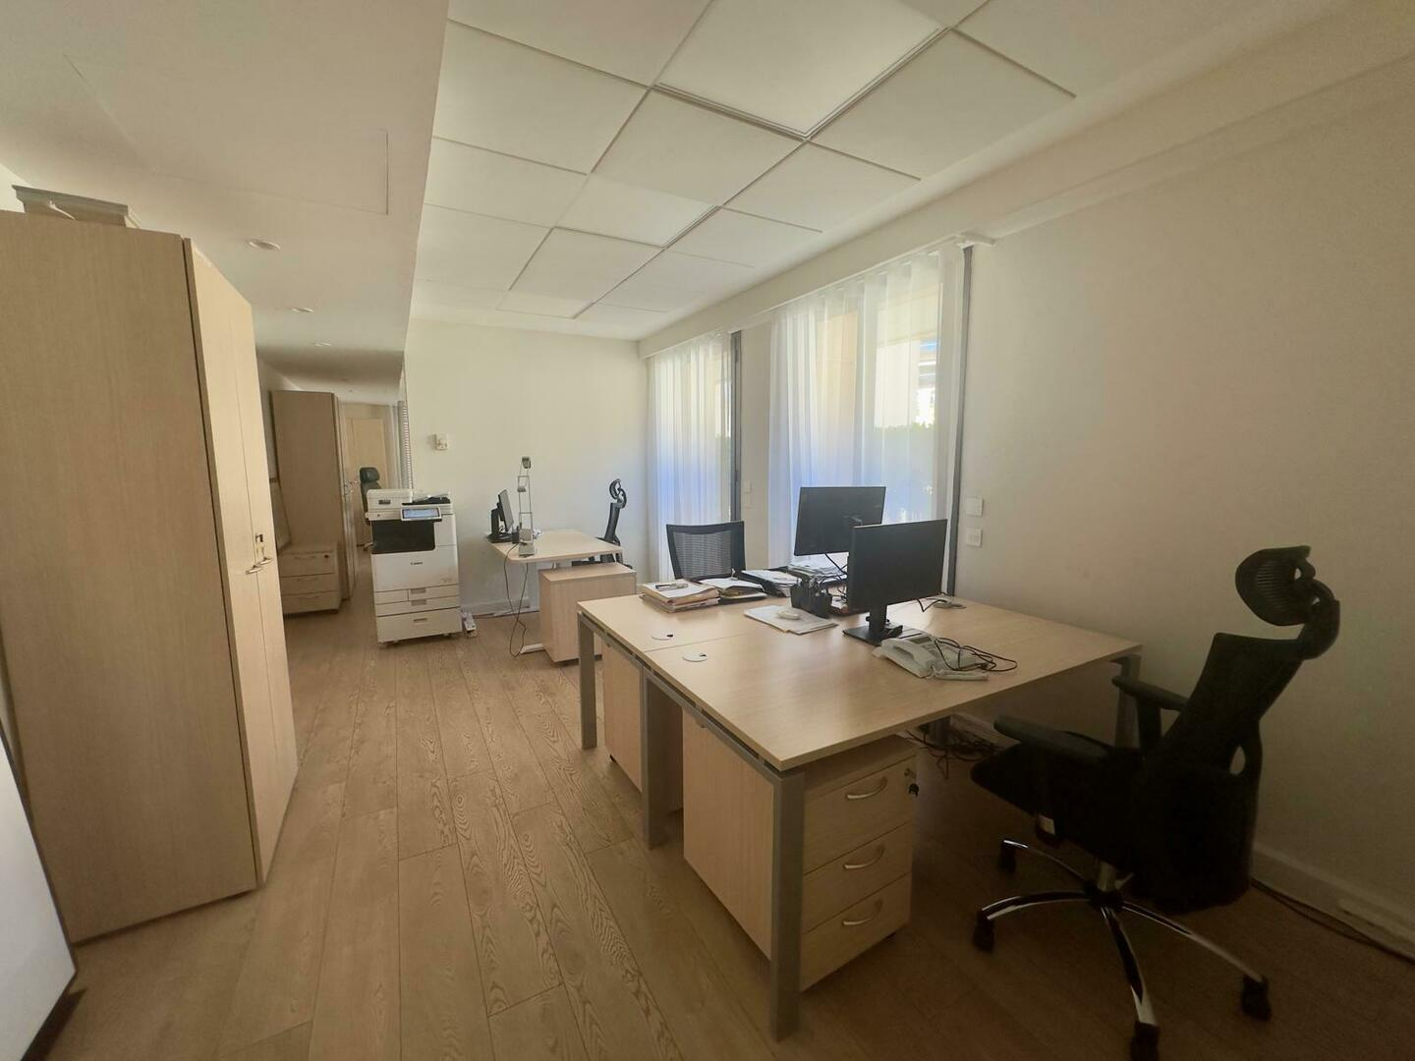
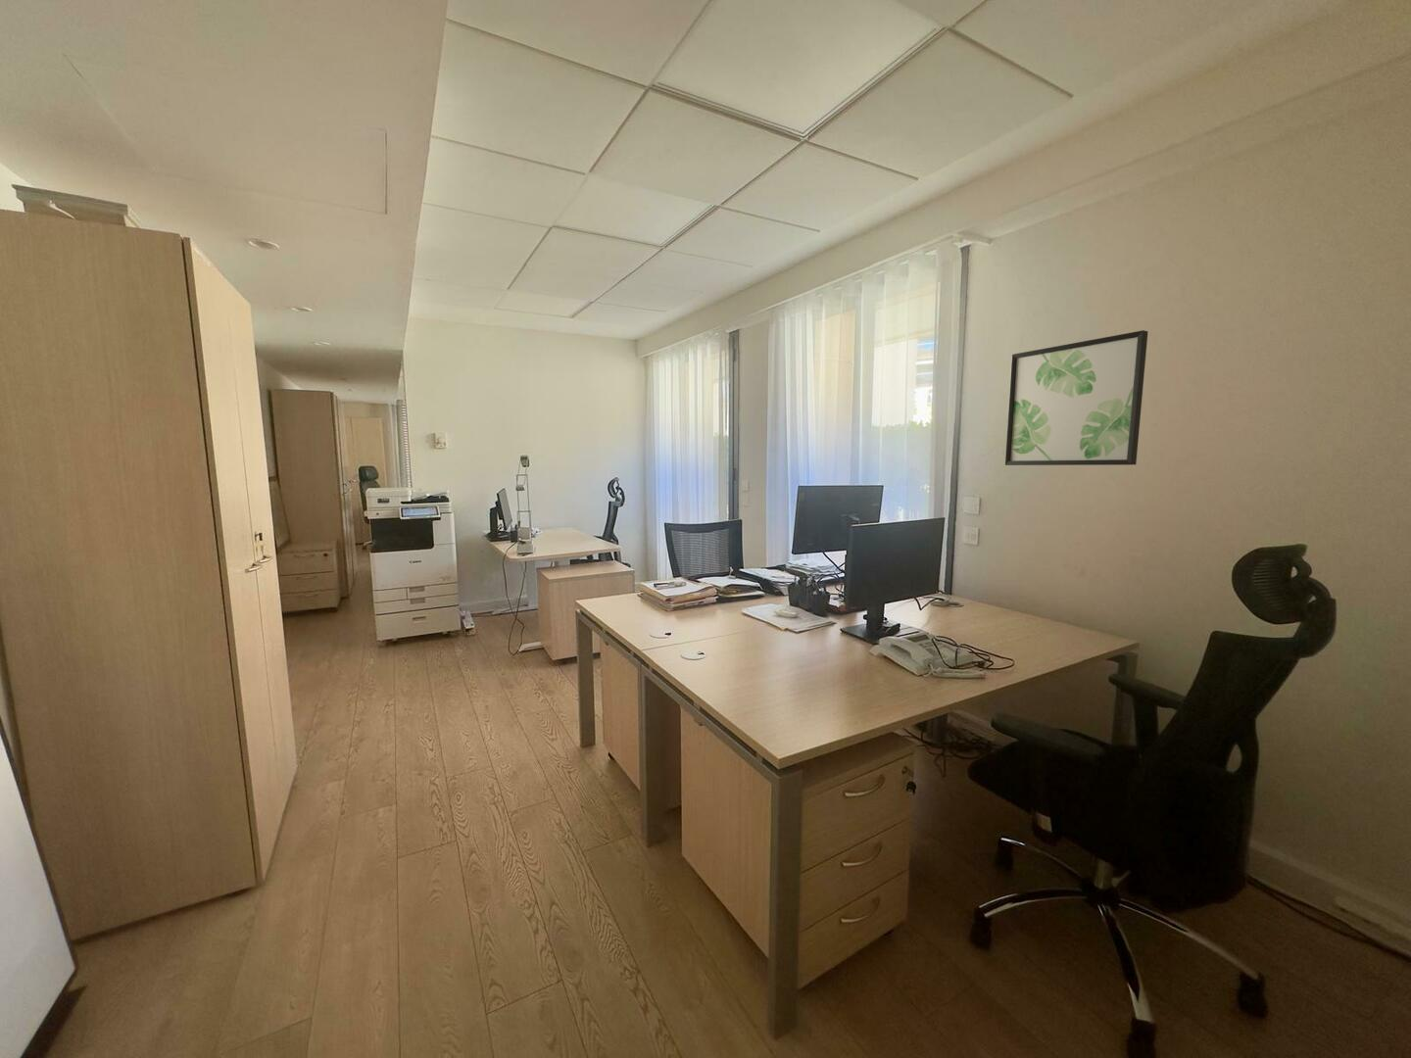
+ wall art (1069, 405)
